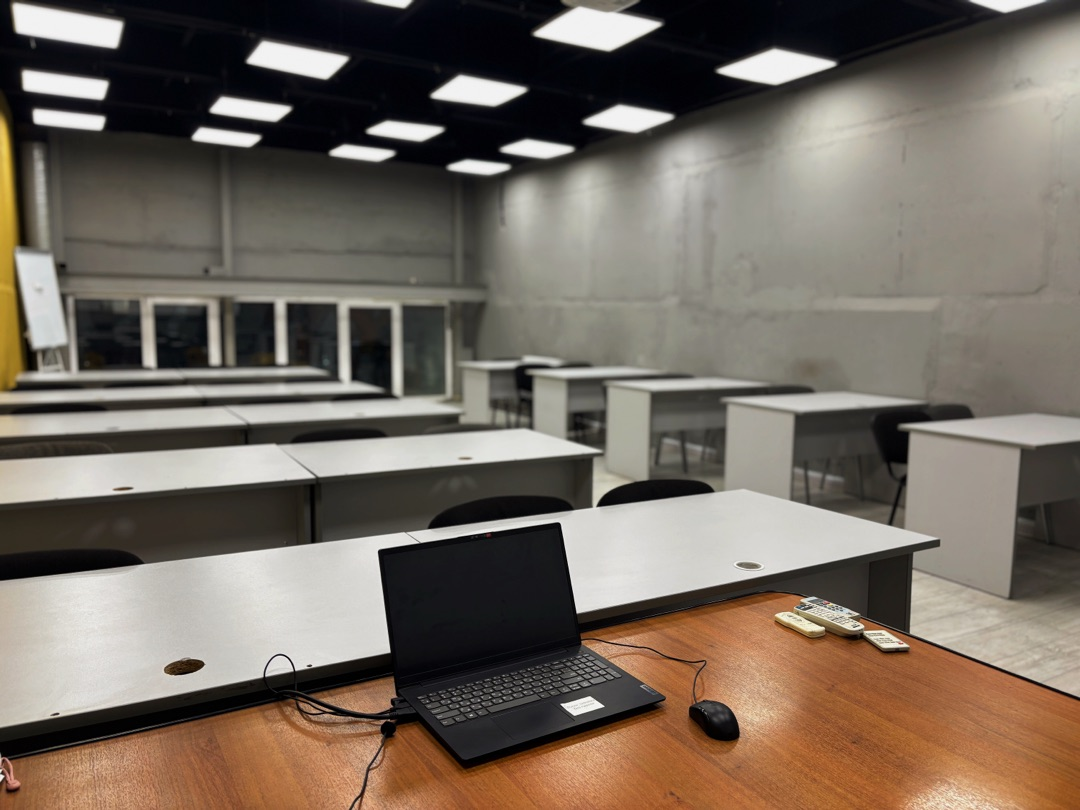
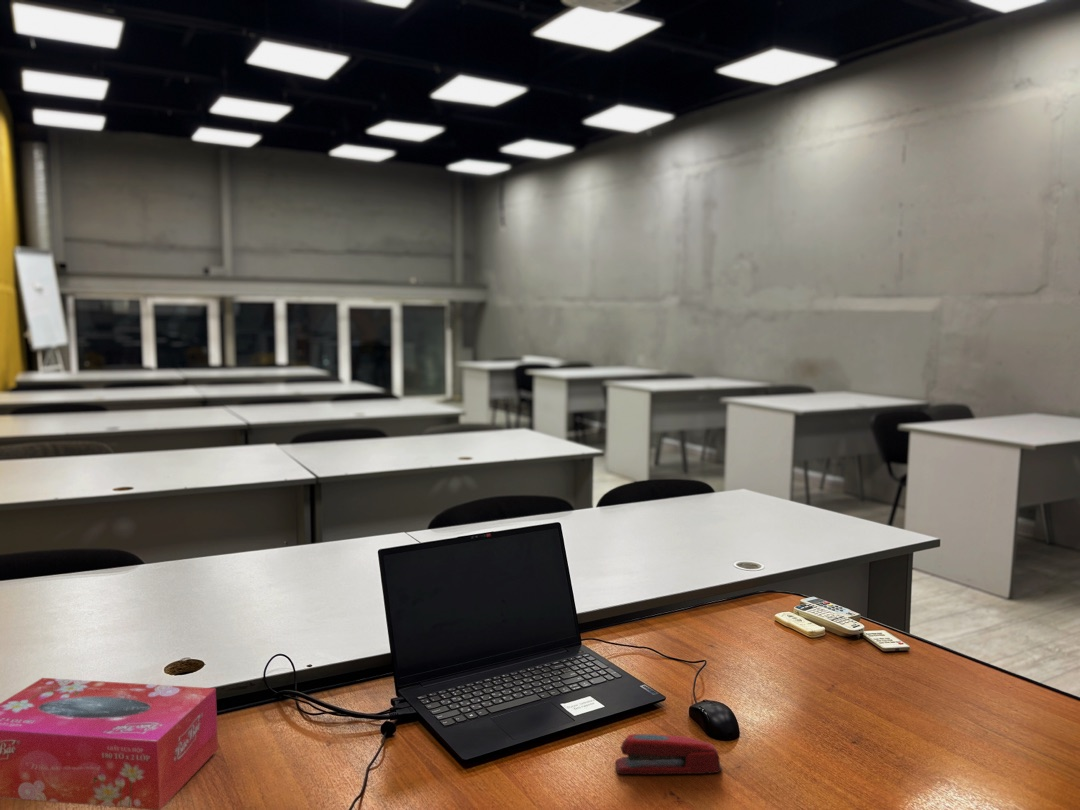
+ tissue box (96, 739)
+ stapler (669, 751)
